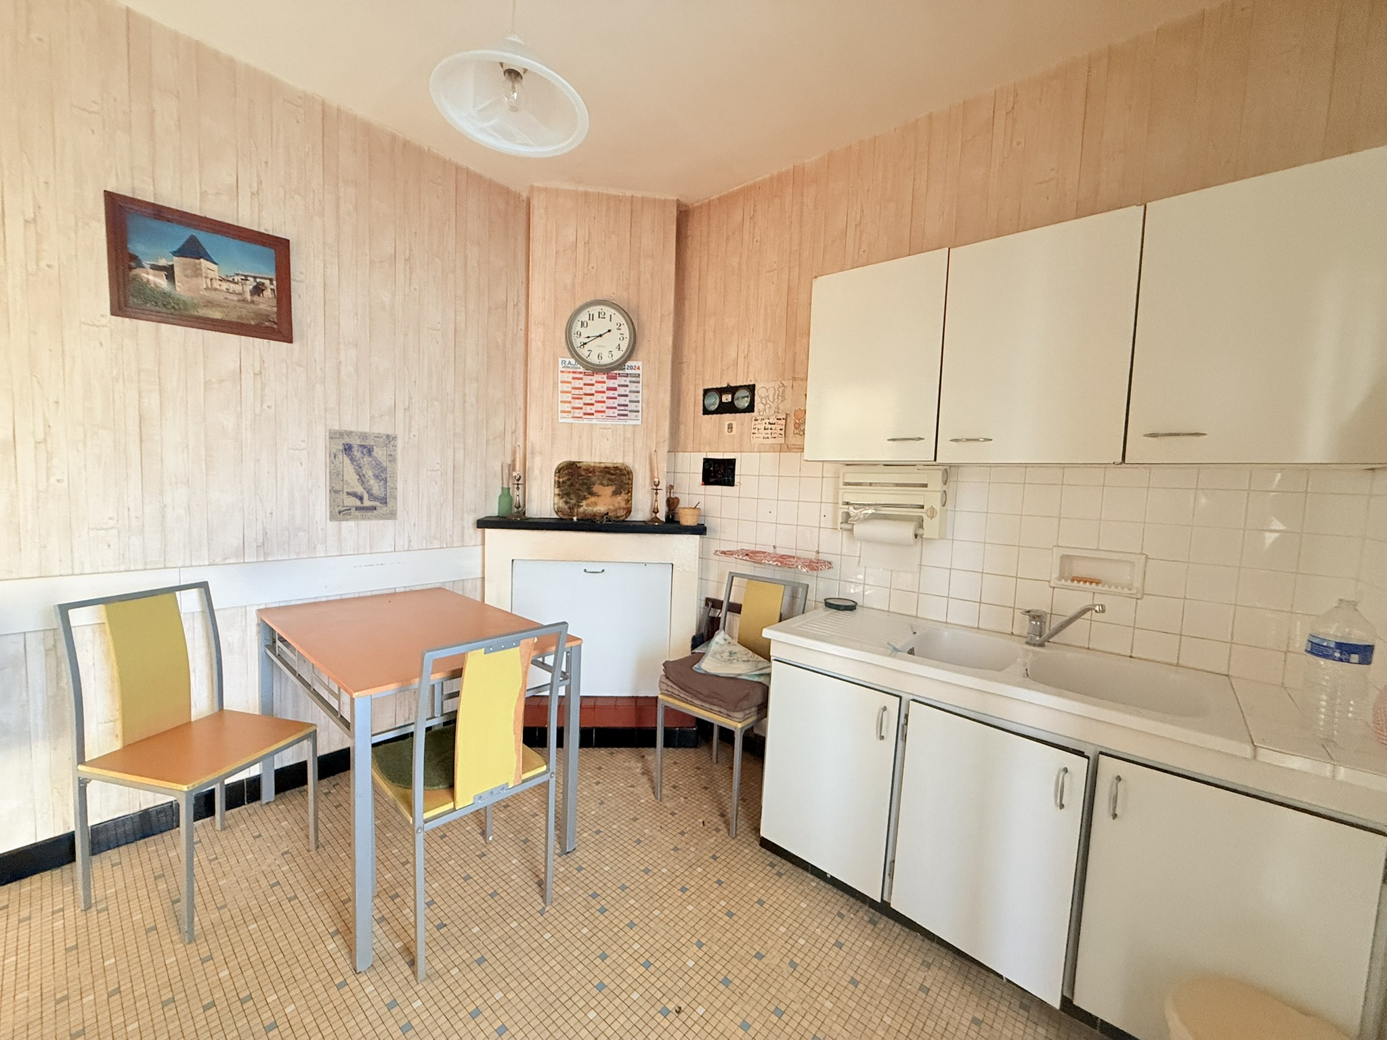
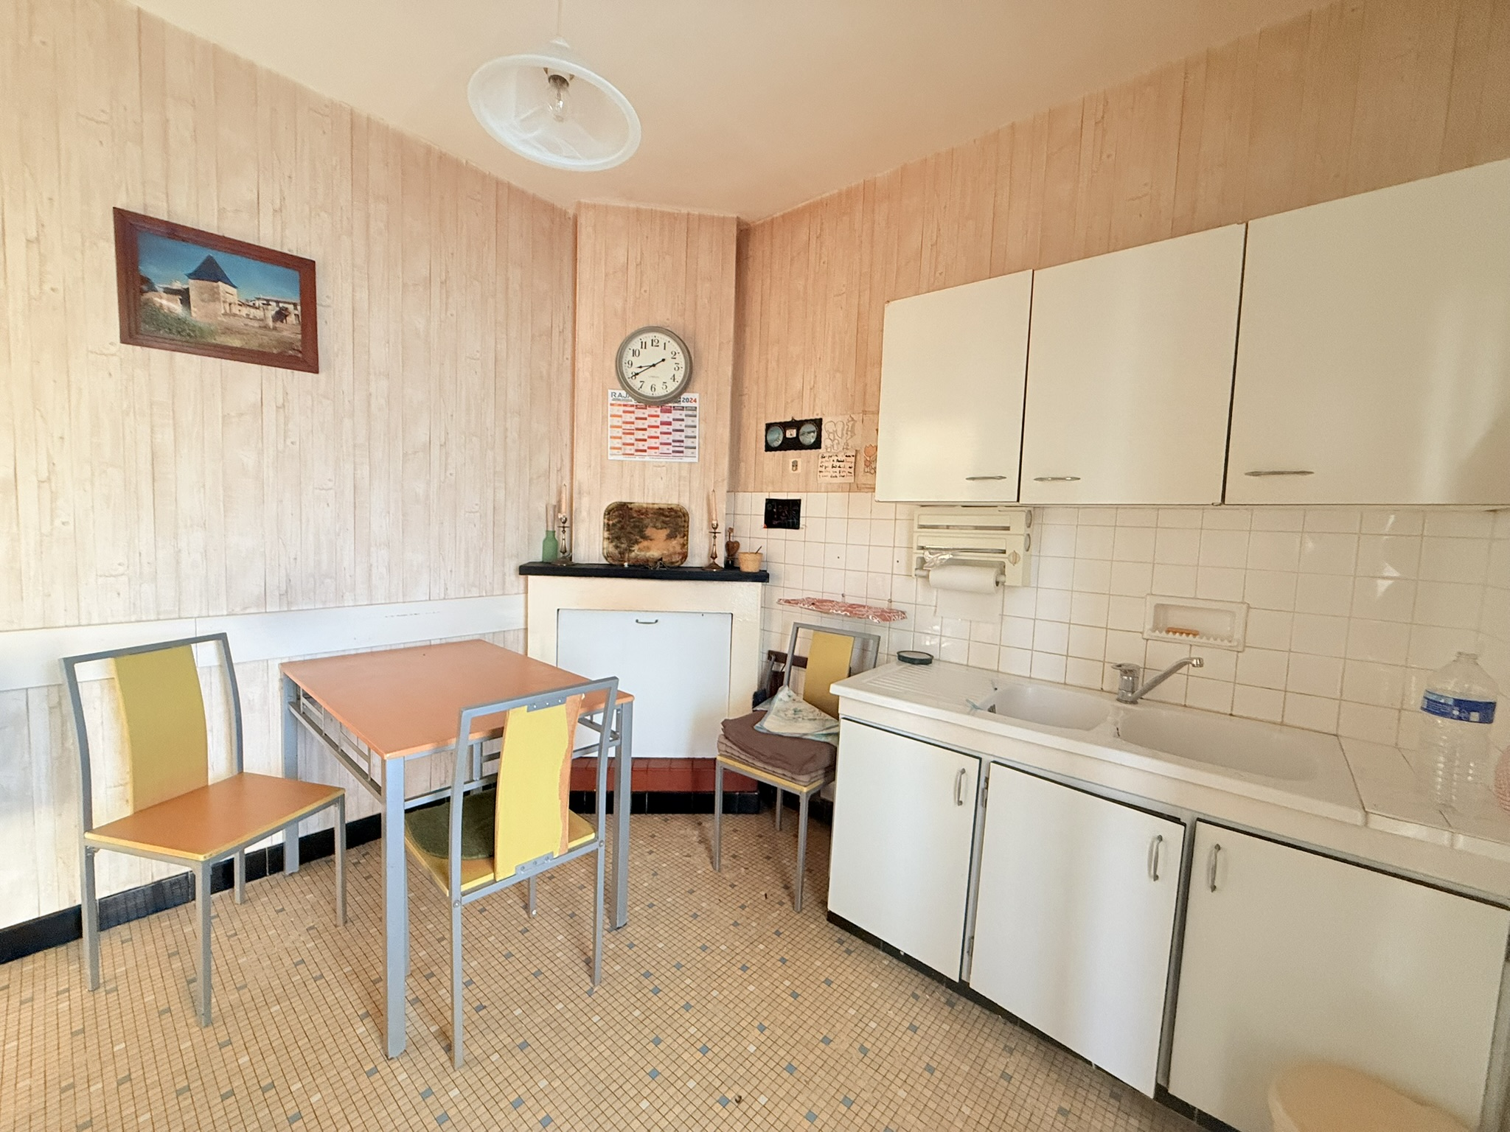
- wall art (365, 476)
